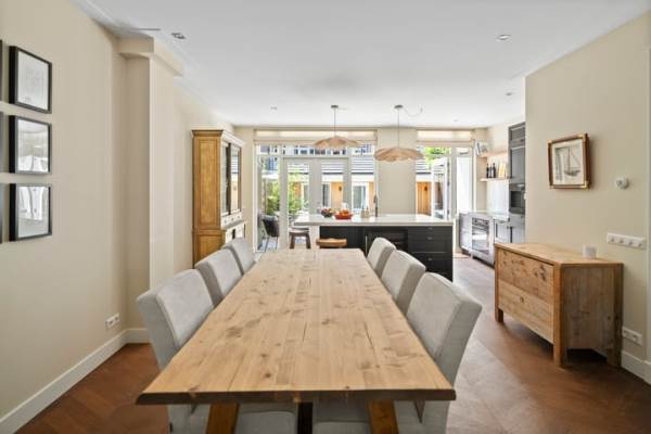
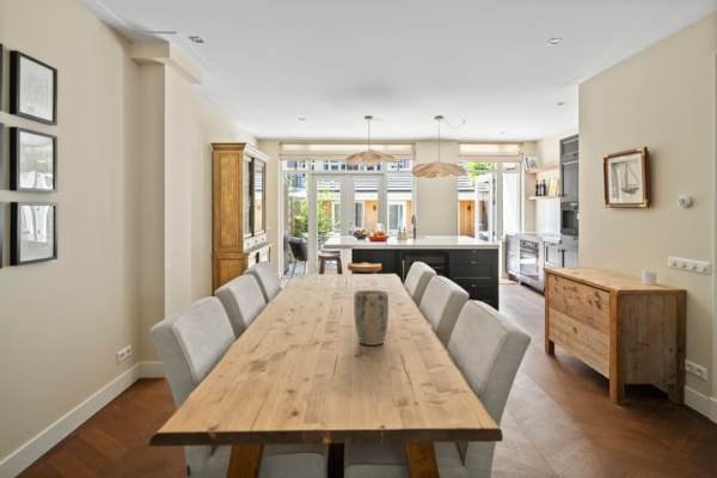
+ plant pot (370, 317)
